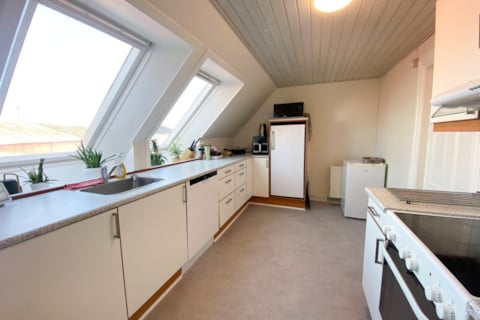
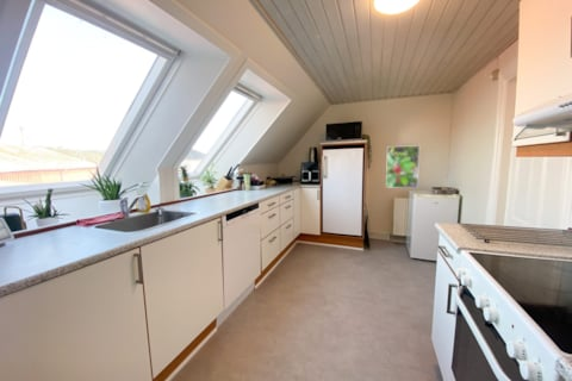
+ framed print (402, 167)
